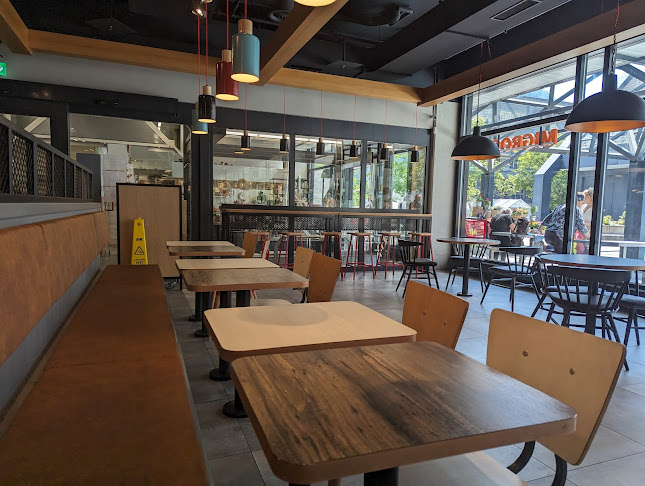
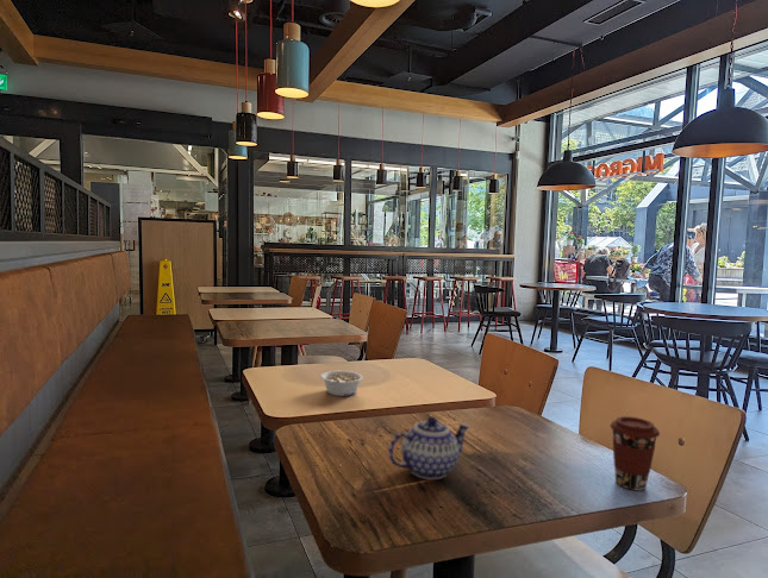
+ legume (342, 382)
+ coffee cup (632, 453)
+ teapot (430, 444)
